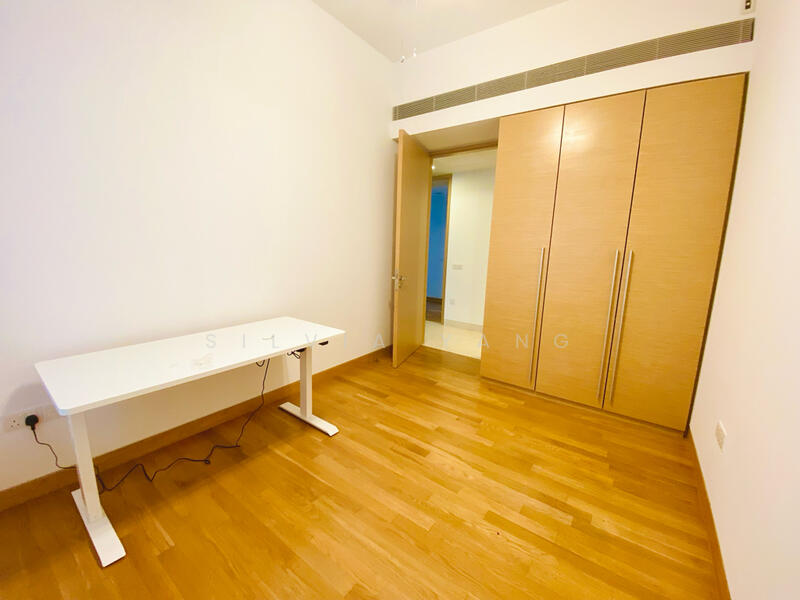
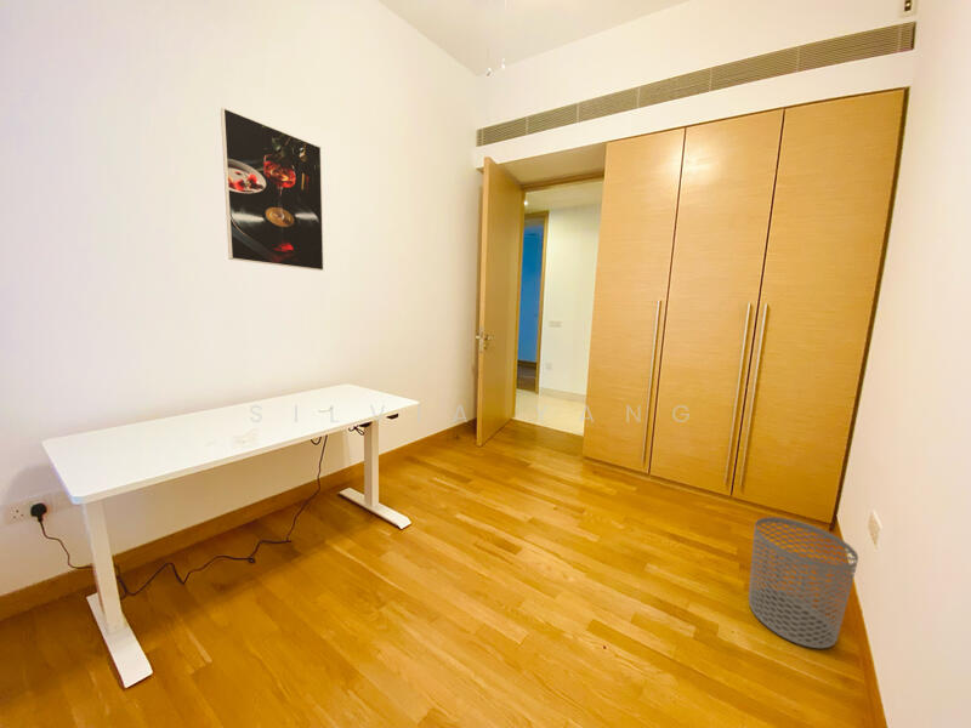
+ waste bin (796, 579)
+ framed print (278, 199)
